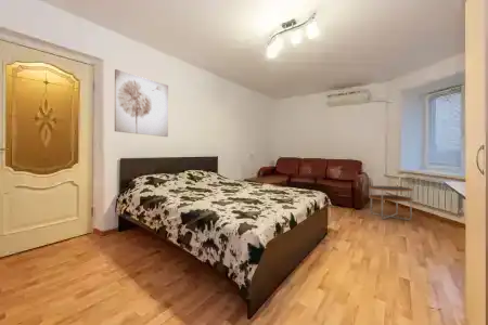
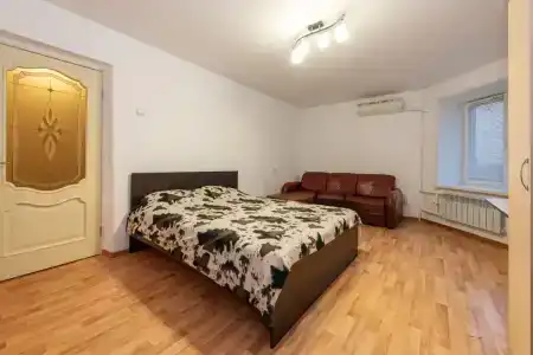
- wall art (143, 106)
- side table (389, 199)
